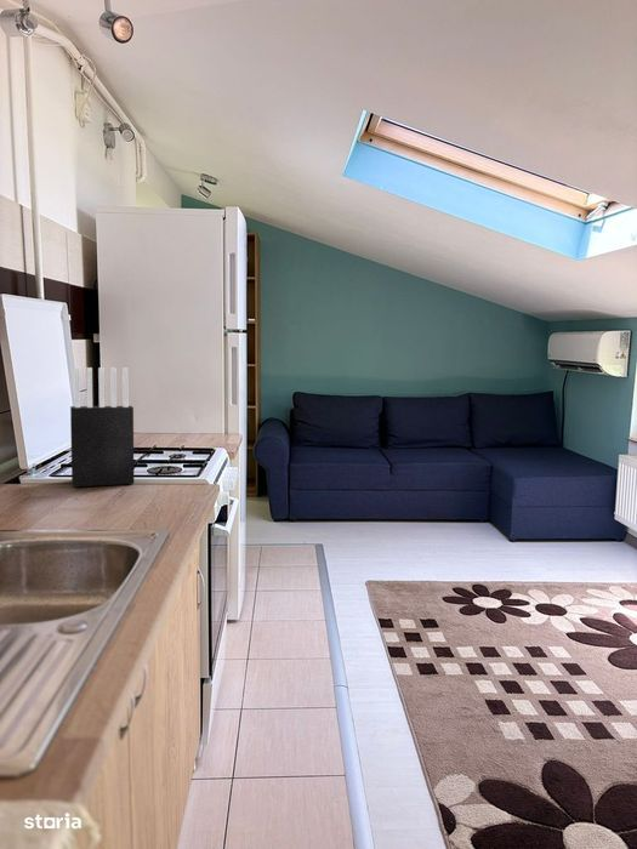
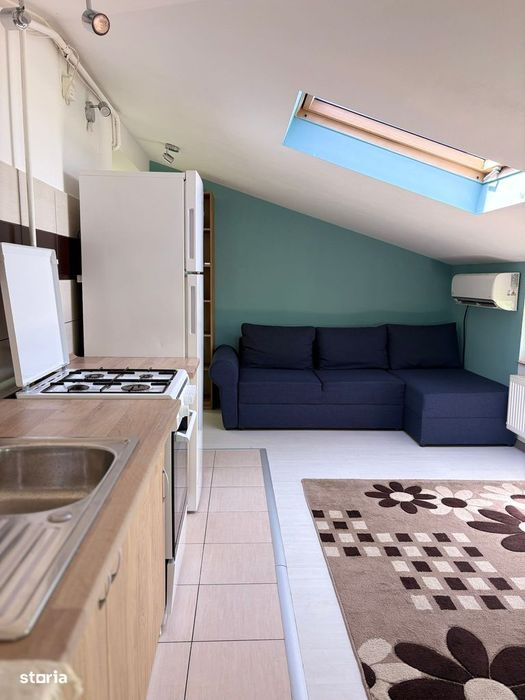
- knife block (101, 424)
